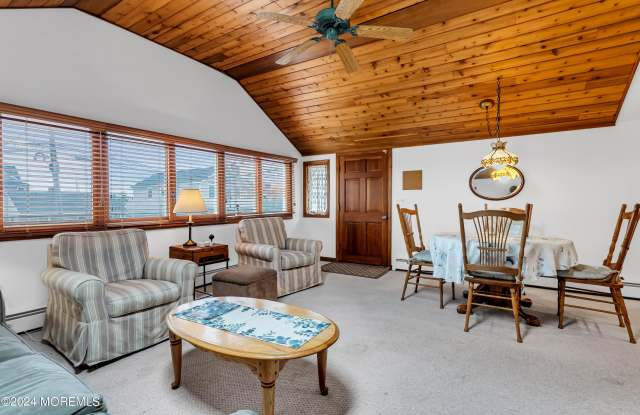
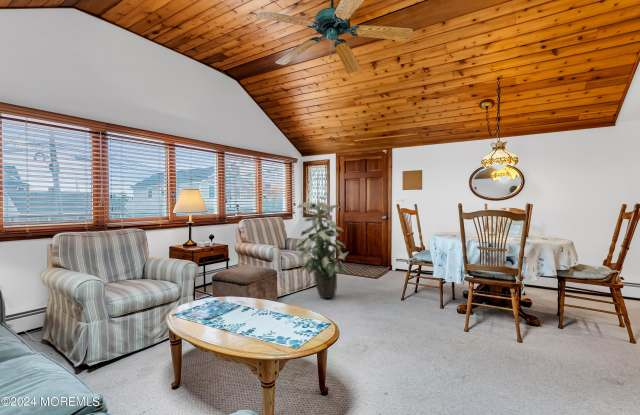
+ indoor plant (321, 247)
